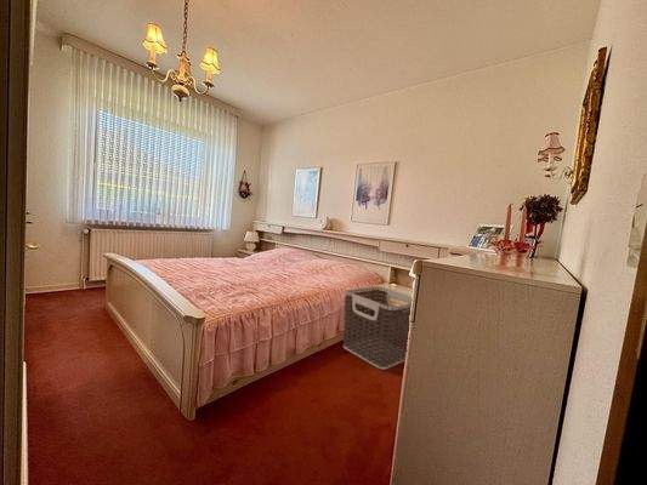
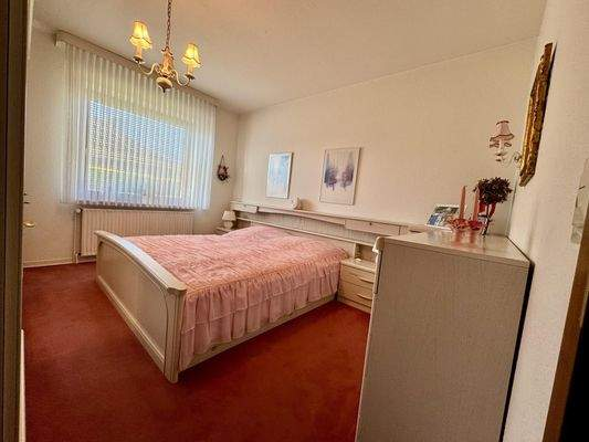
- clothes hamper (380, 323)
